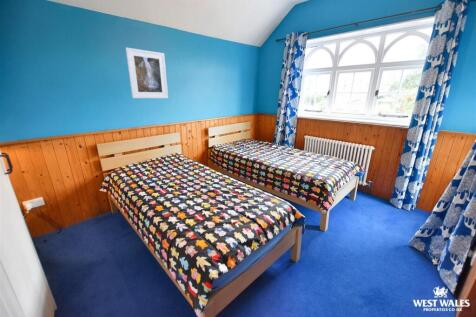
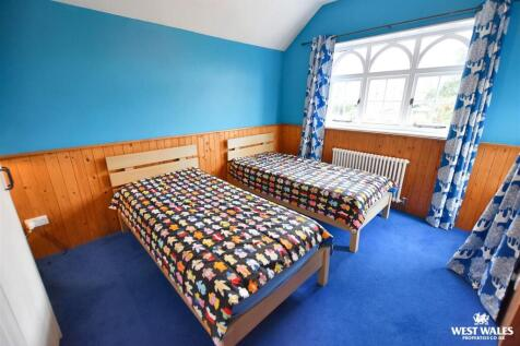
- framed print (148, 75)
